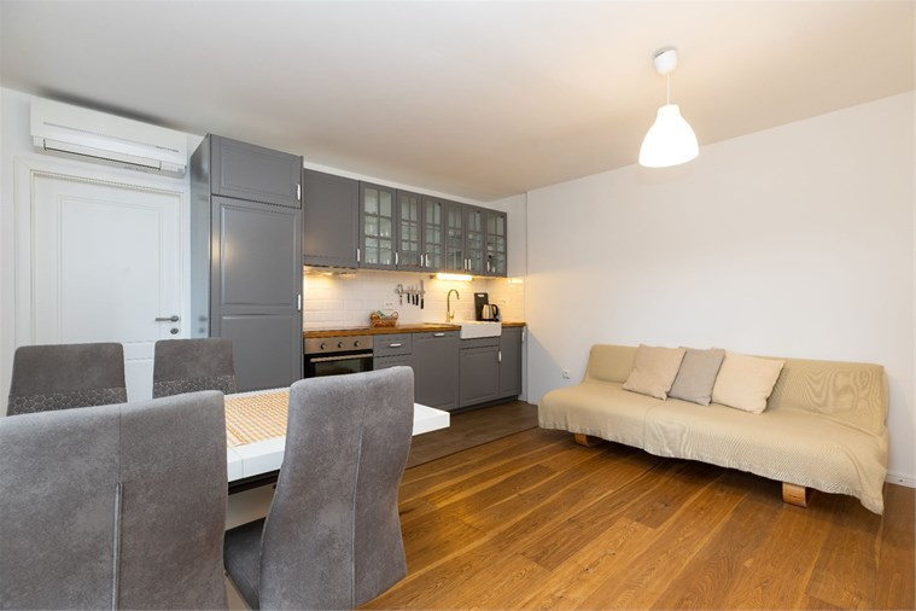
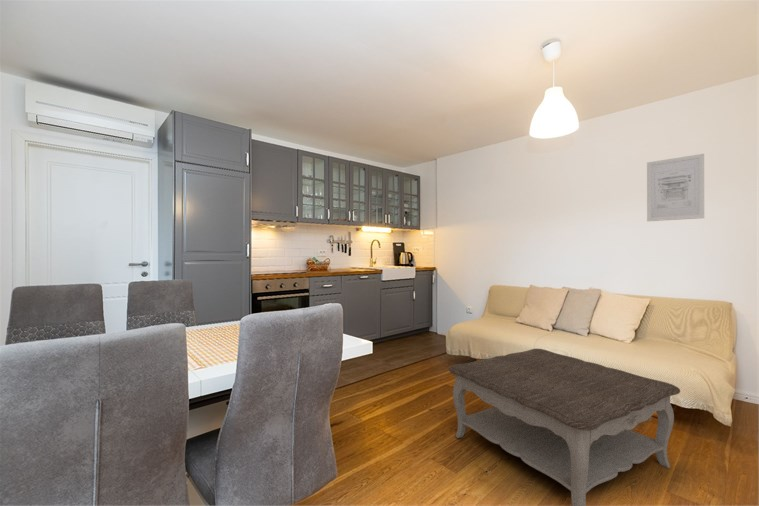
+ coffee table (554, 412)
+ wall art (674, 189)
